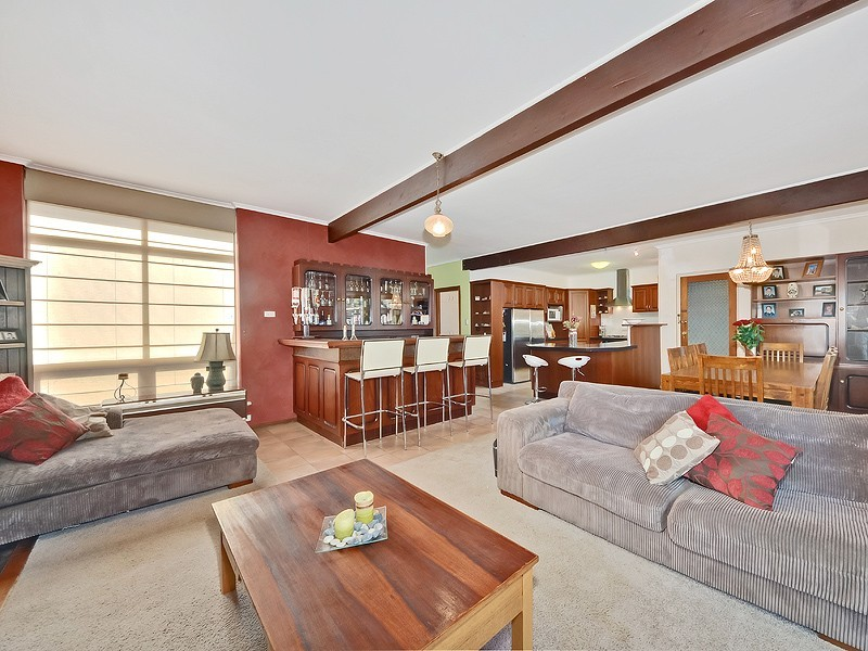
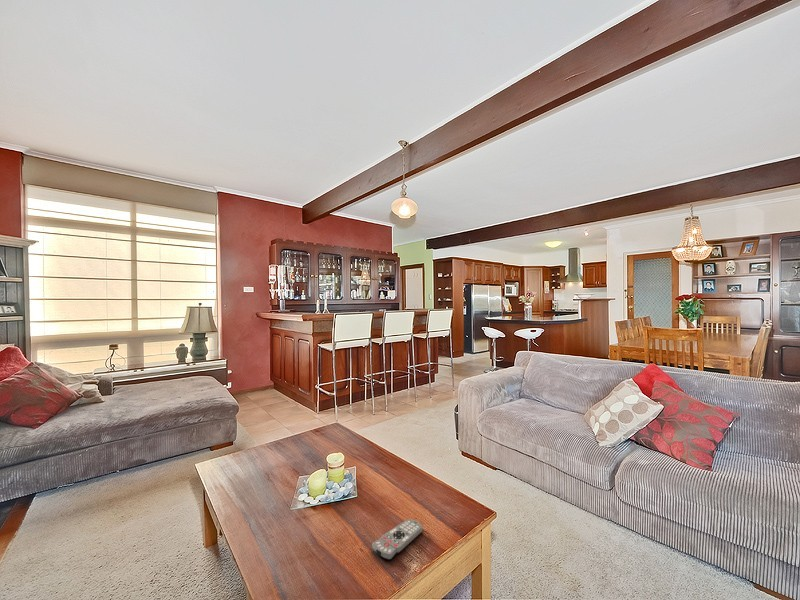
+ remote control (399, 537)
